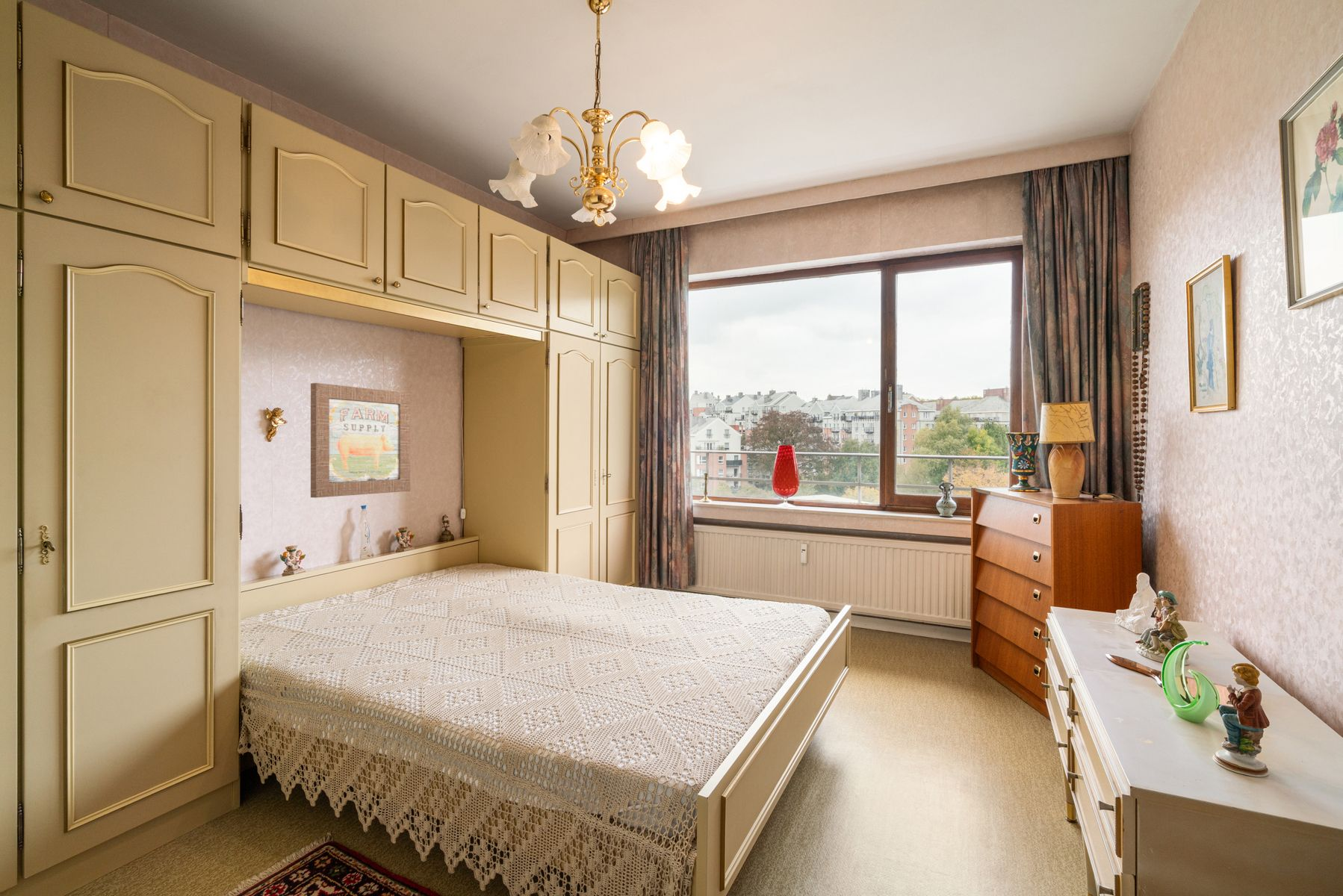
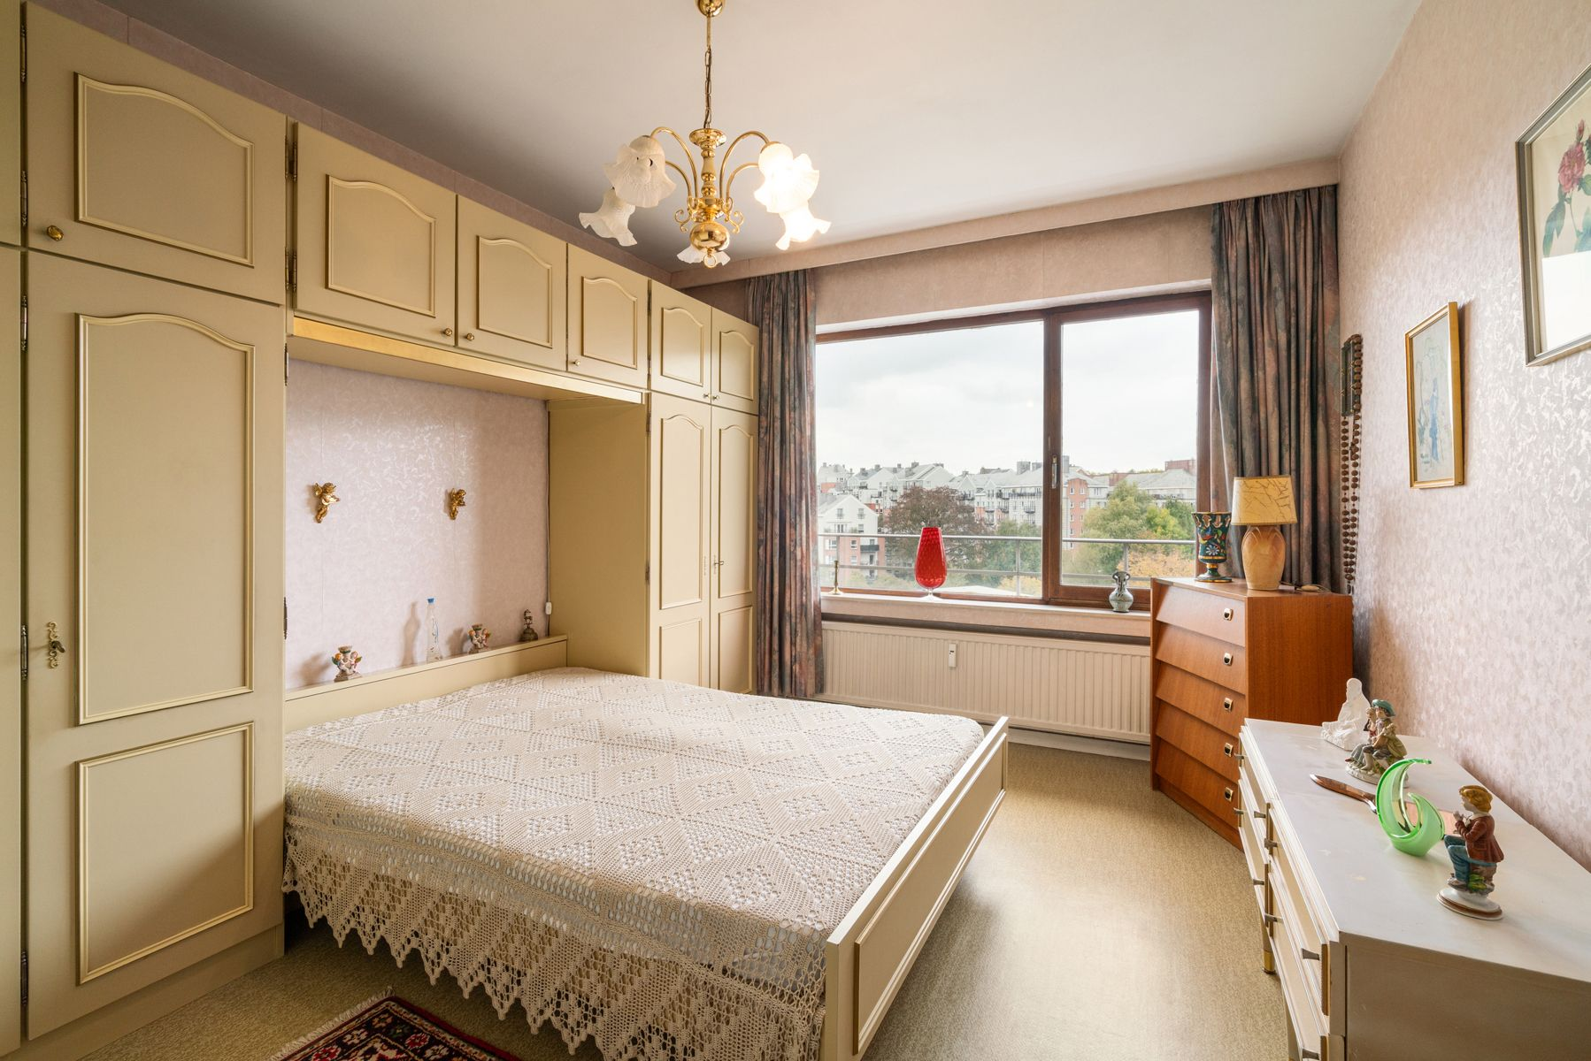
- wall art (364, 441)
